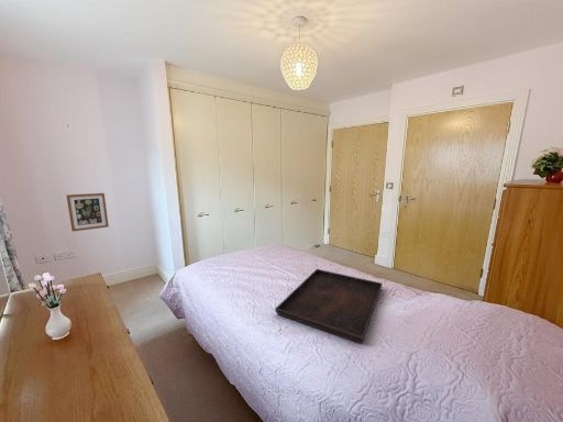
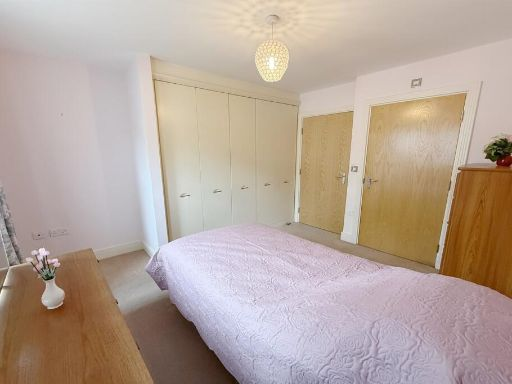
- wall art (88, 211)
- serving tray (333, 297)
